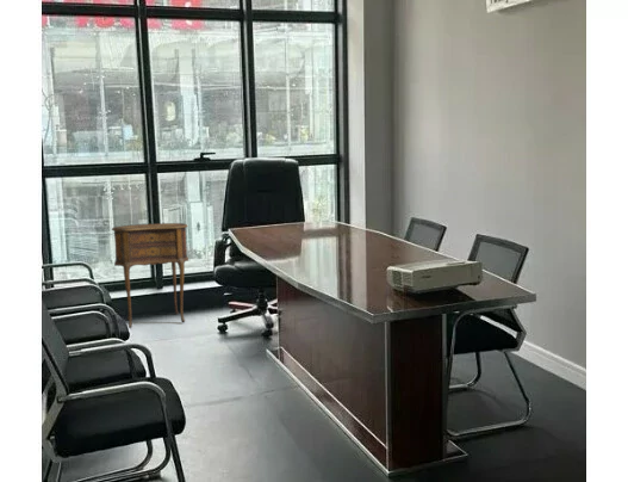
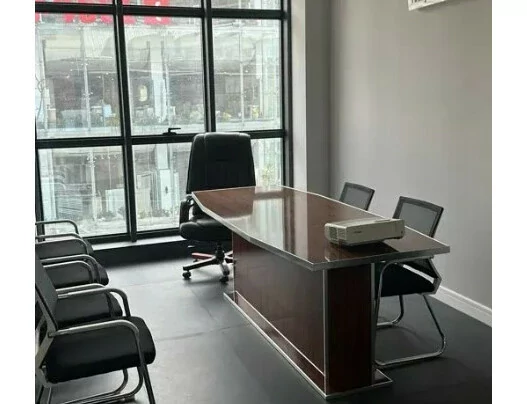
- side table (151, 264)
